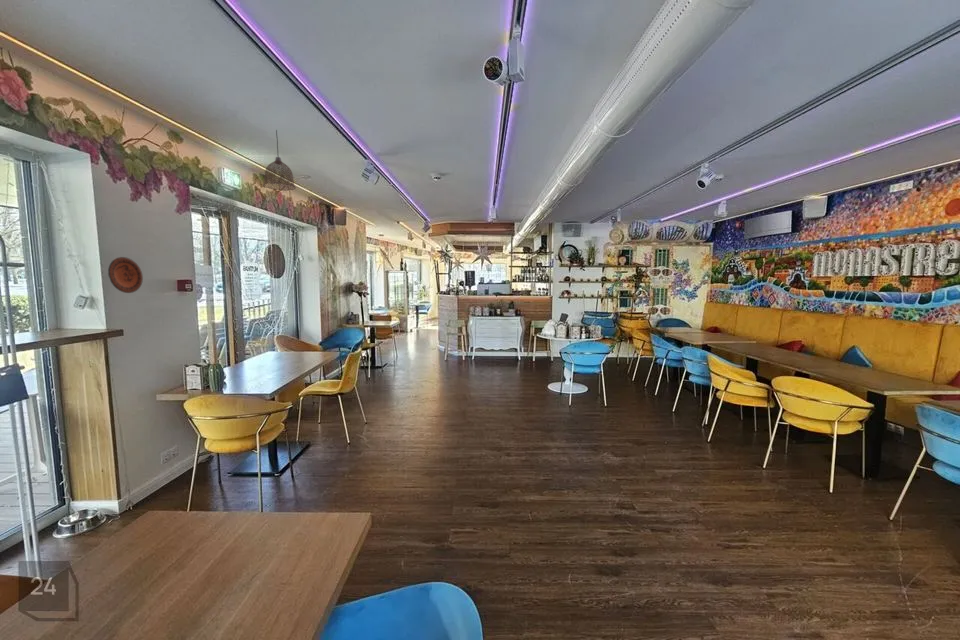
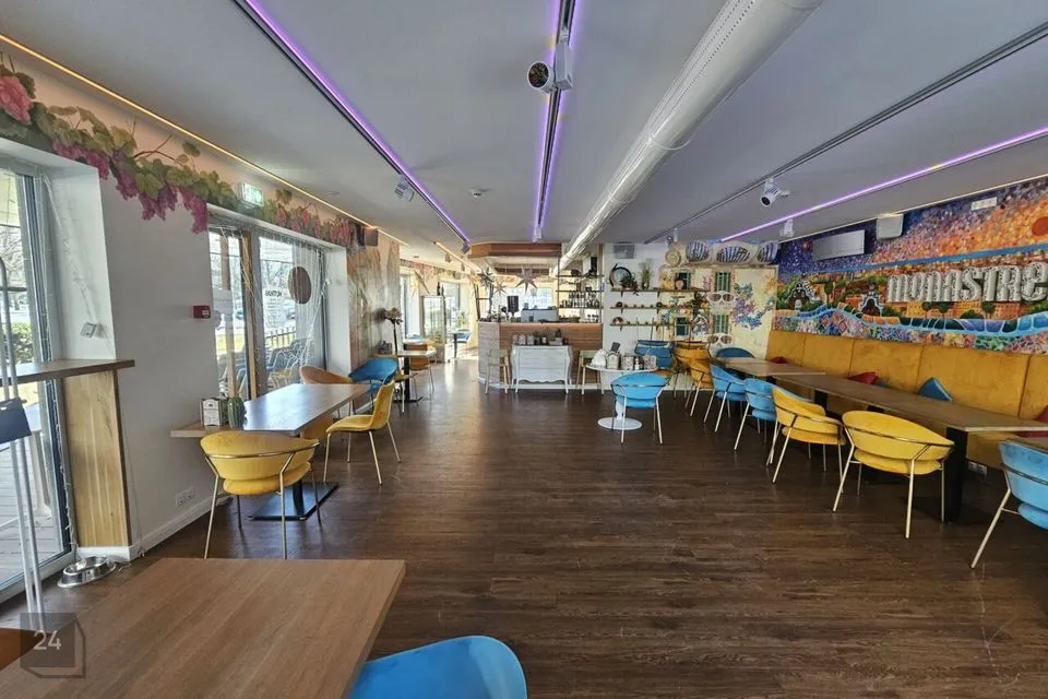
- pendant lamp (278, 158)
- decorative plate (125, 275)
